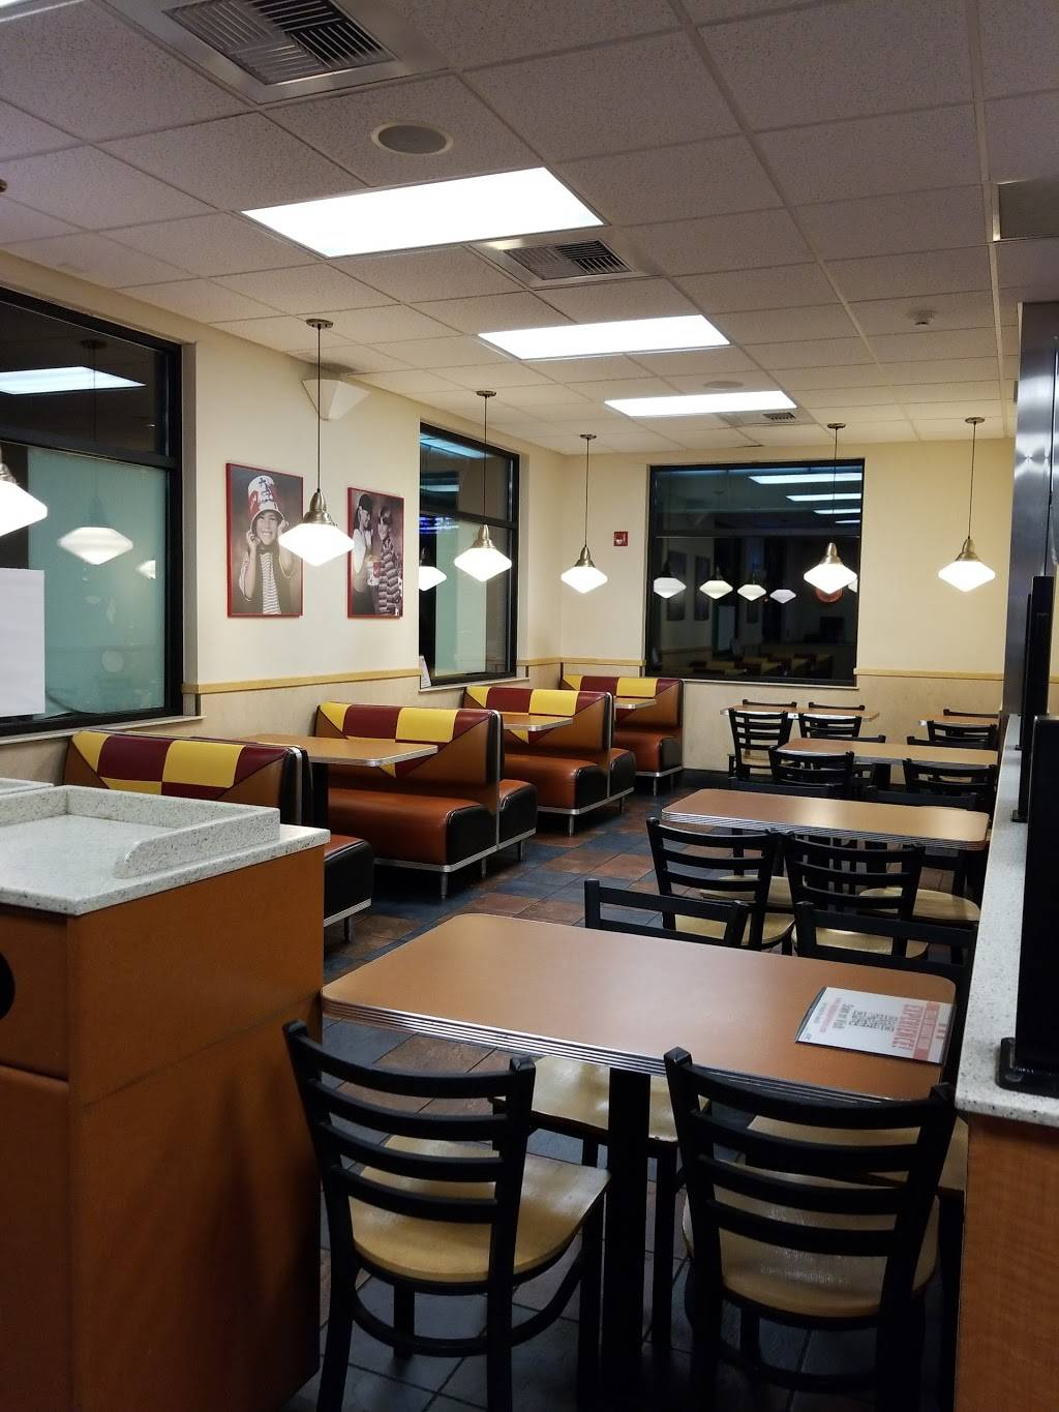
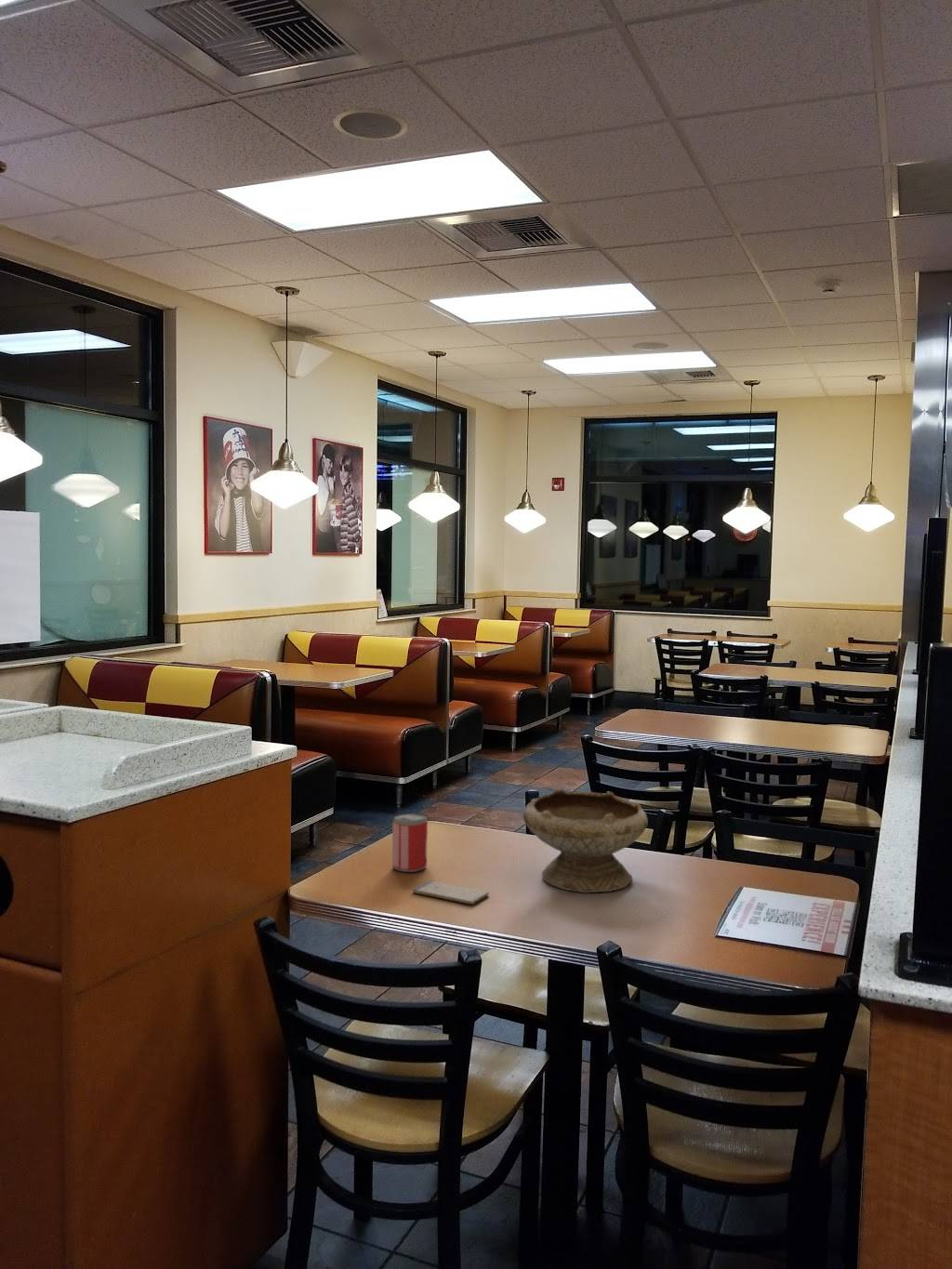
+ bowl (584, 839)
+ smartphone (450, 892)
+ beer can (409, 841)
